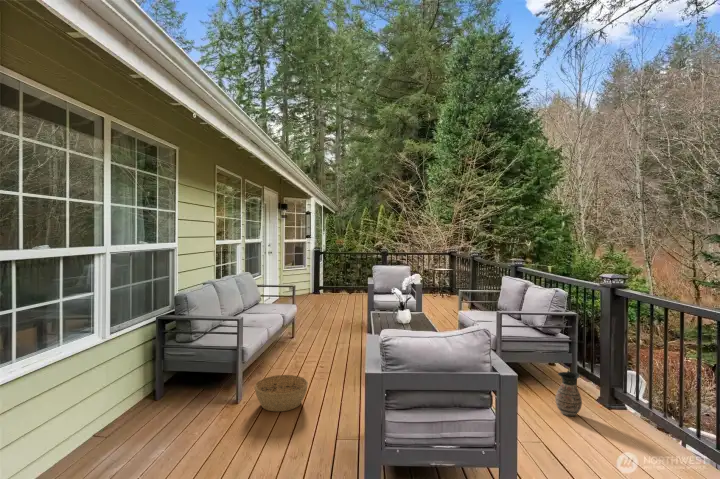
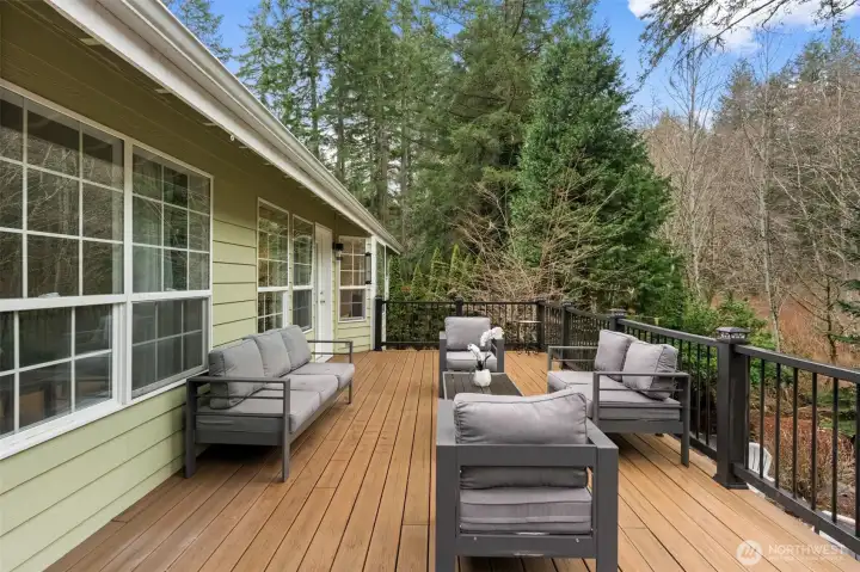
- basket (281, 393)
- ceramic jug (568, 393)
